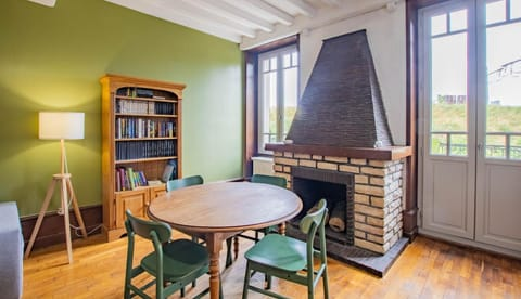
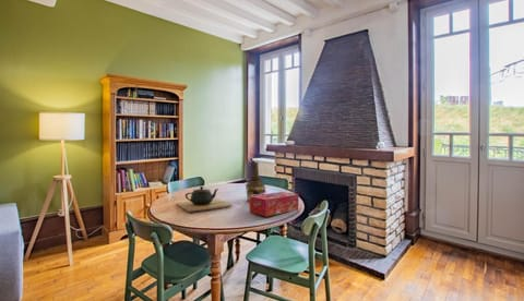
+ tissue box (274, 203)
+ bottle (255, 180)
+ teapot (203, 195)
